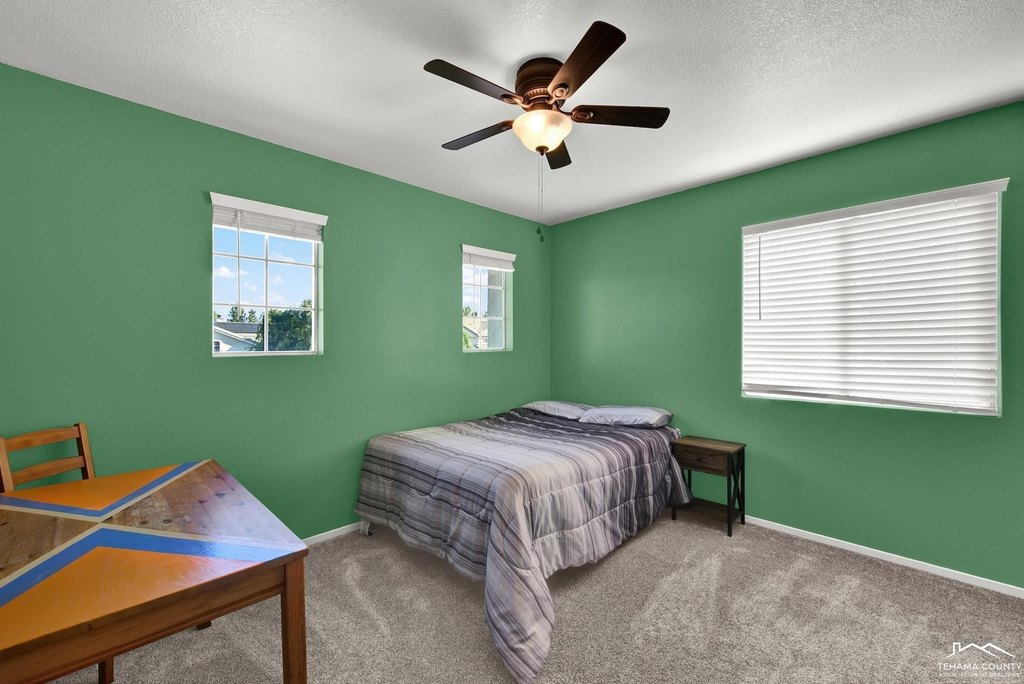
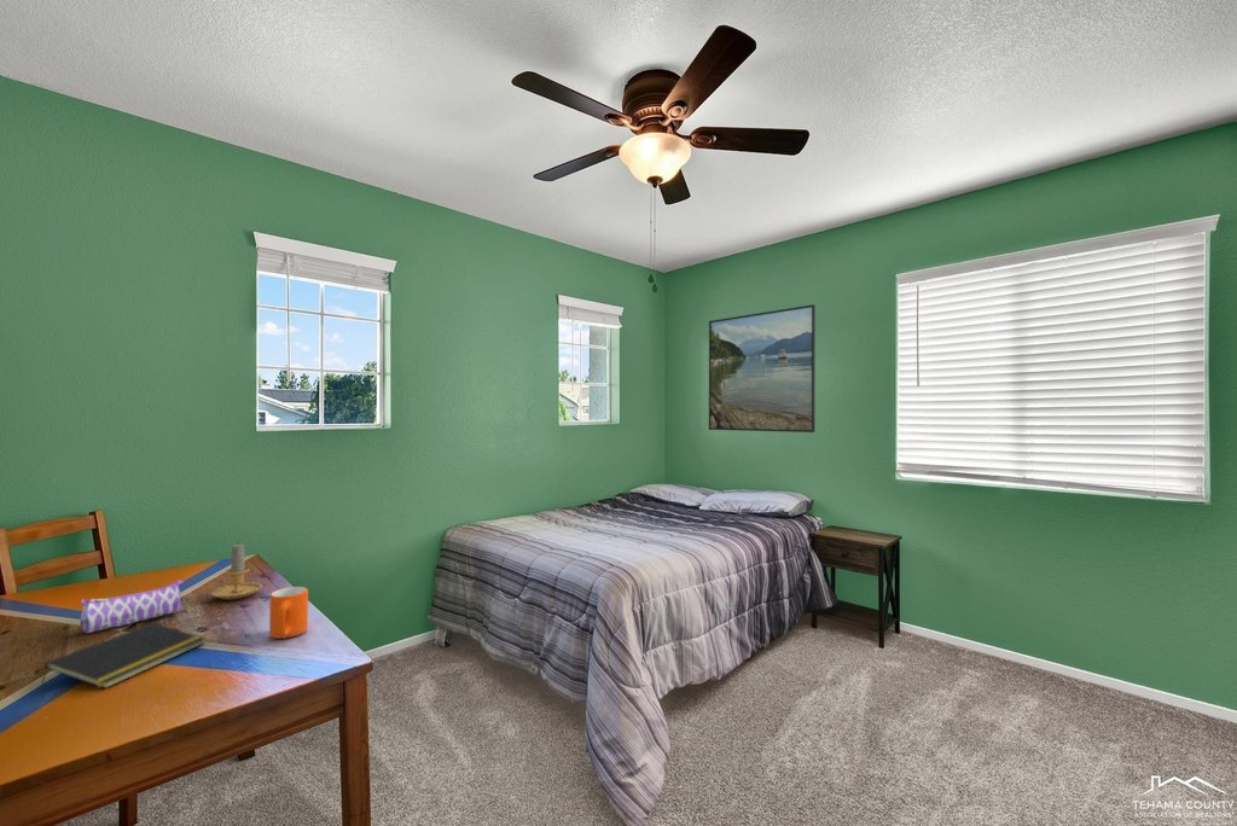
+ pencil case (132, 605)
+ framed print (757, 372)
+ mug (290, 613)
+ candle (237, 570)
+ notepad (130, 651)
